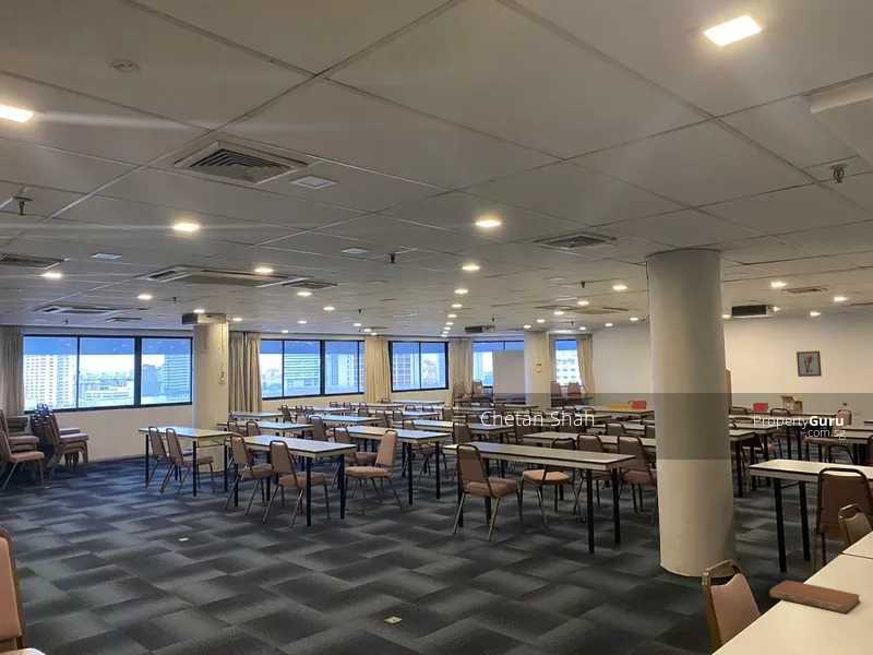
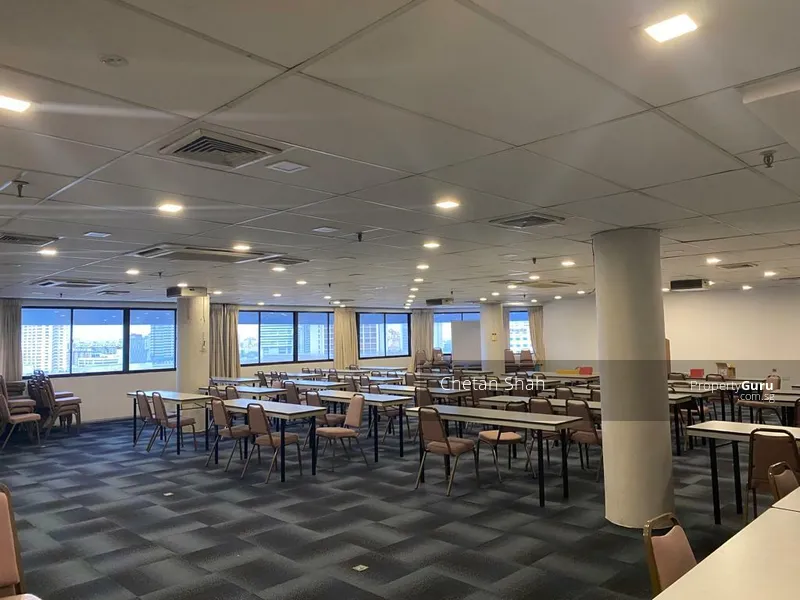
- notebook (814, 595)
- wall art (809, 364)
